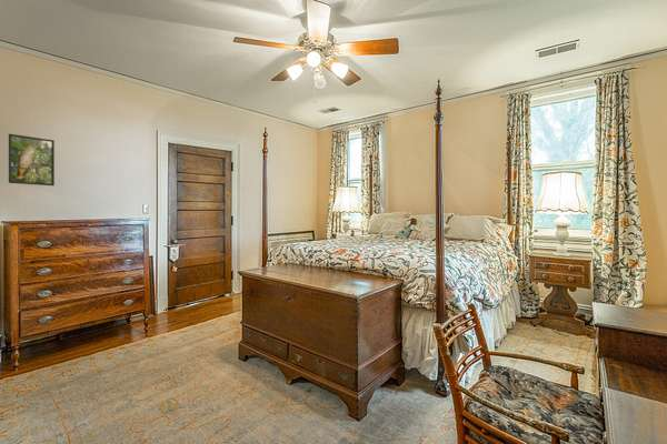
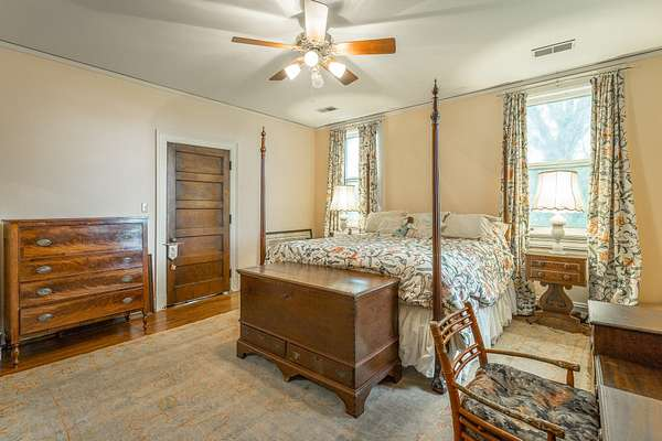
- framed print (32, 160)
